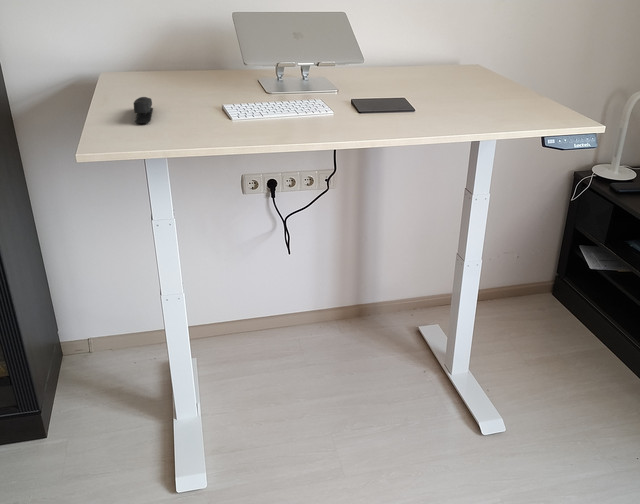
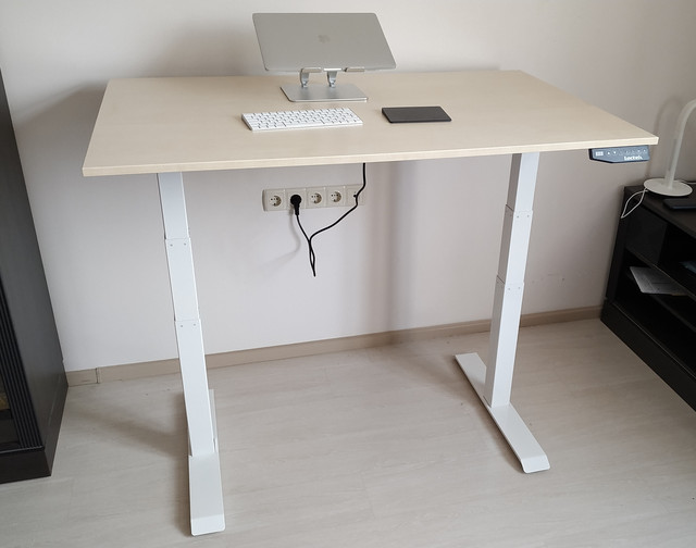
- stapler (143, 106)
